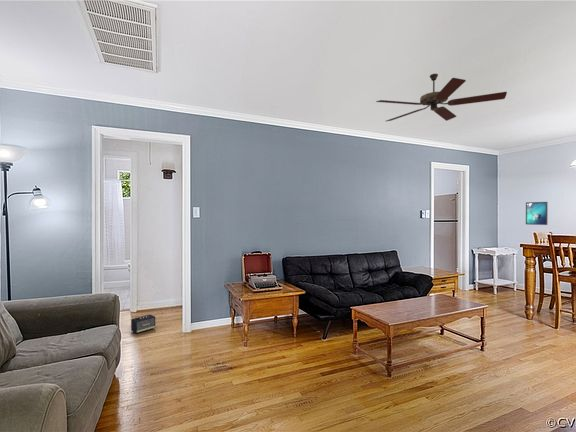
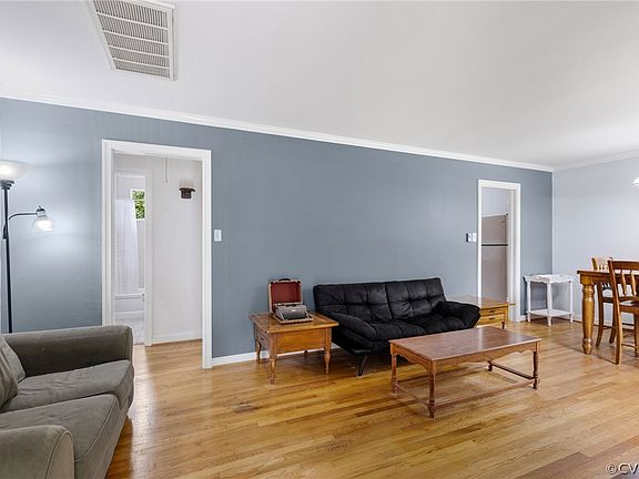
- speaker (143, 323)
- ceiling fan (438, 92)
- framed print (536, 213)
